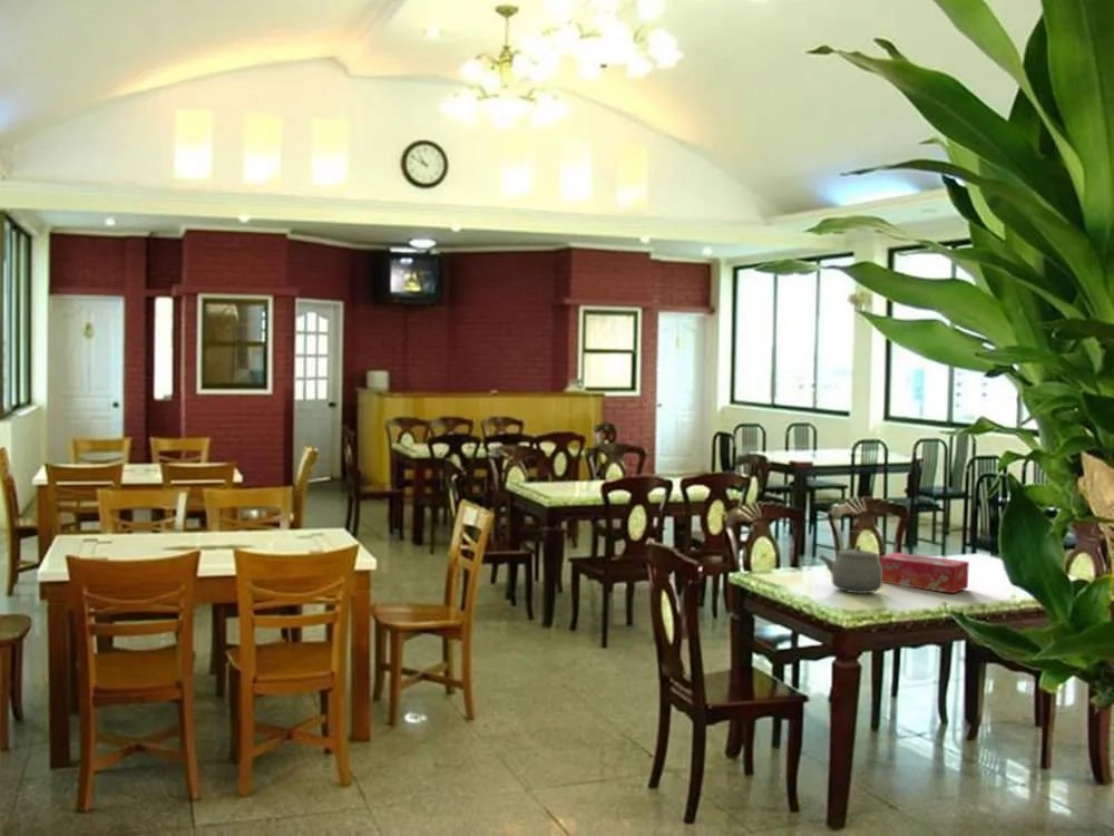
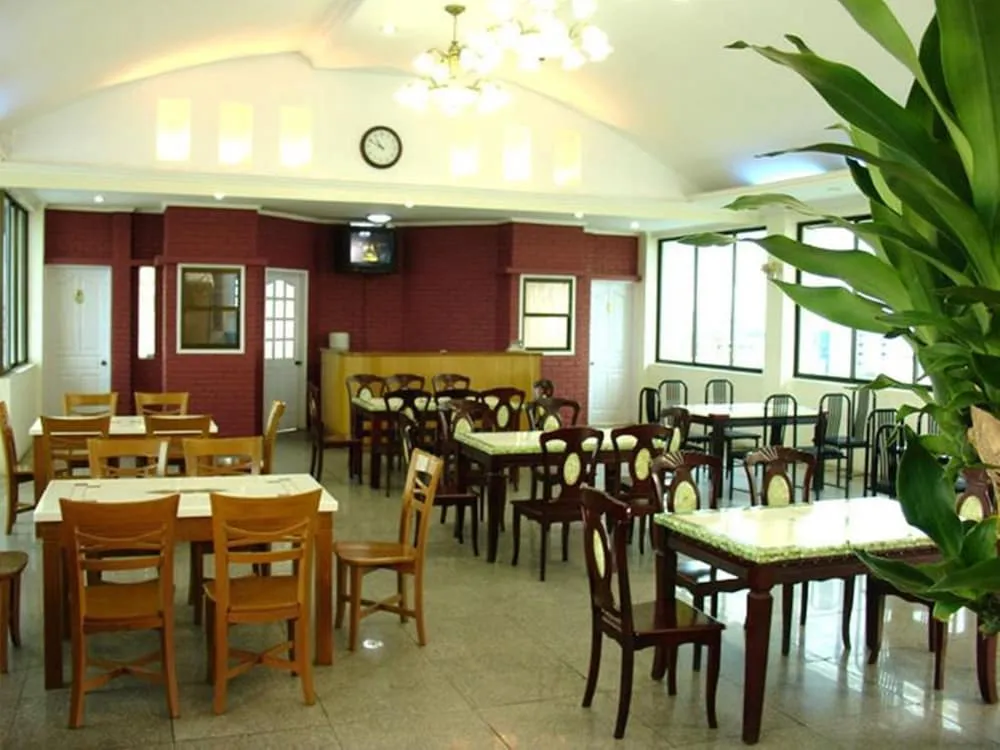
- tissue box (922, 572)
- tea kettle (850, 560)
